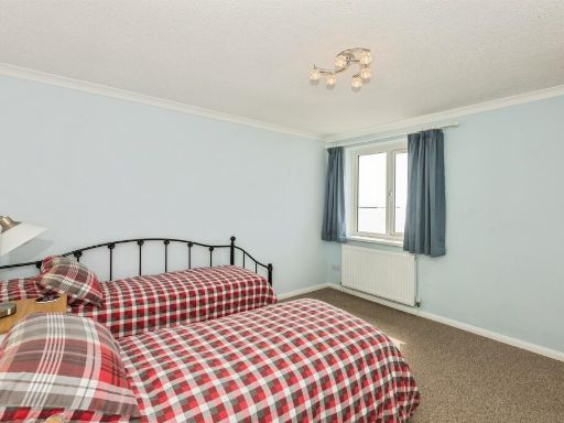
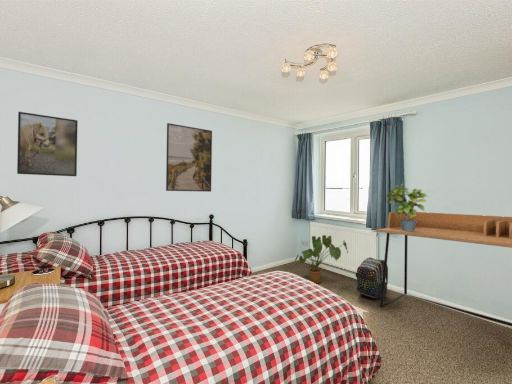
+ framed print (48, 145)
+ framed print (190, 159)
+ desk (451, 240)
+ house plant (322, 258)
+ potted plant (405, 206)
+ backpack (372, 277)
